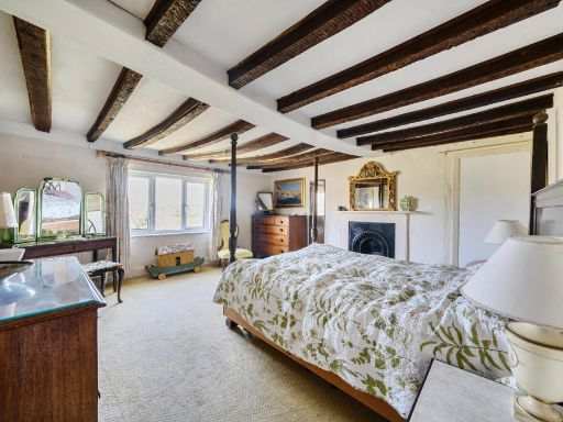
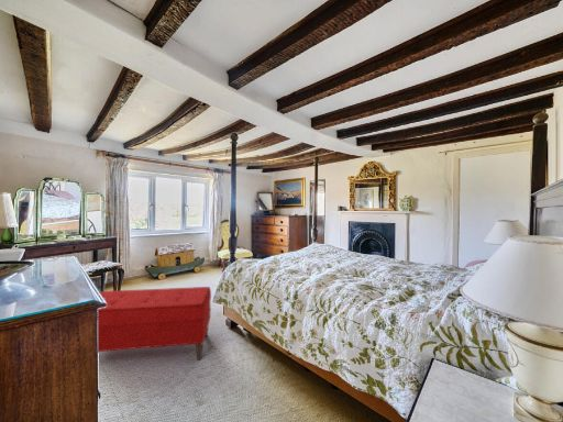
+ bench (148, 323)
